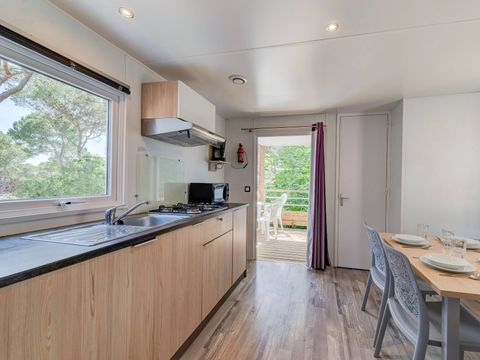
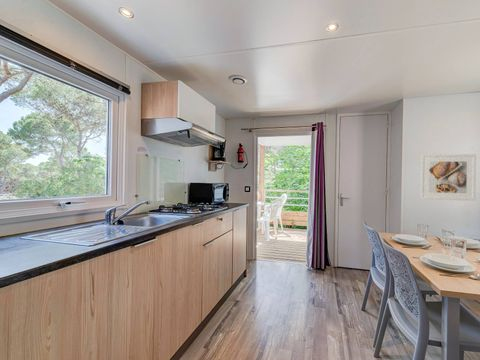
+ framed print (447, 177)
